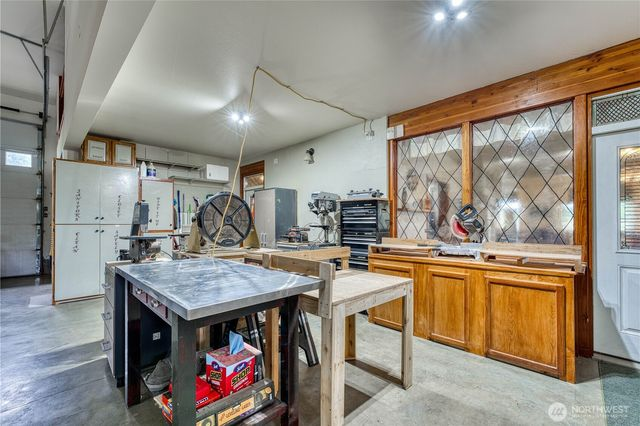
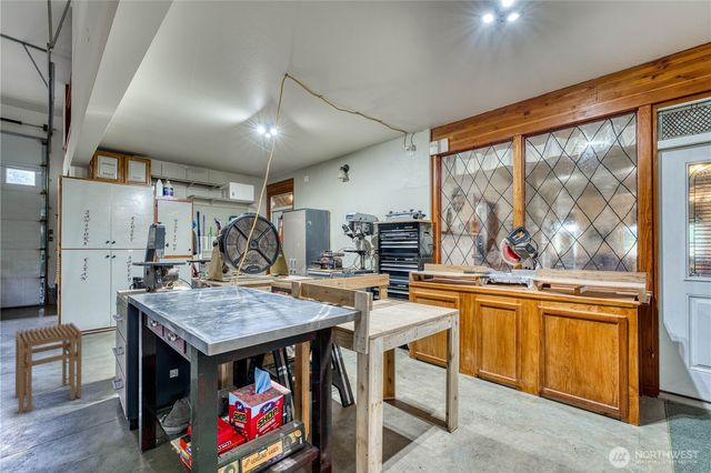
+ stool (48, 362)
